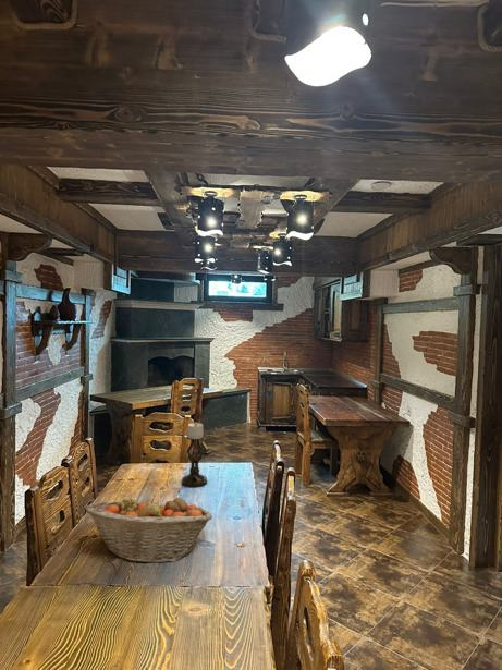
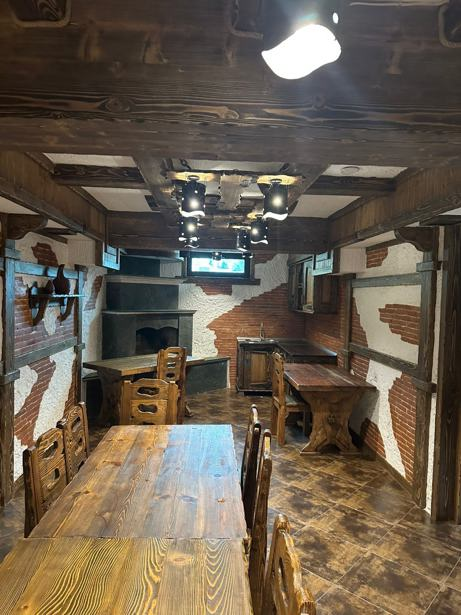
- fruit basket (148, 520)
- candle holder (195, 452)
